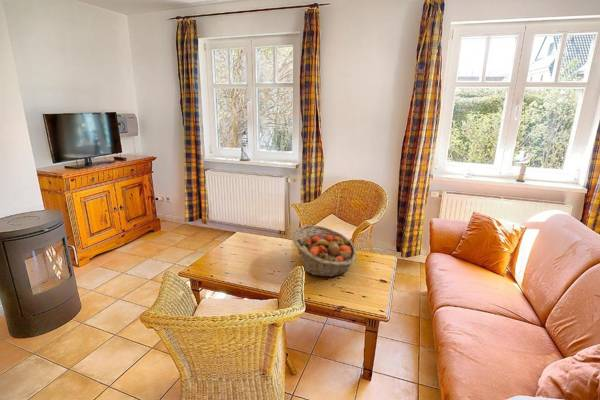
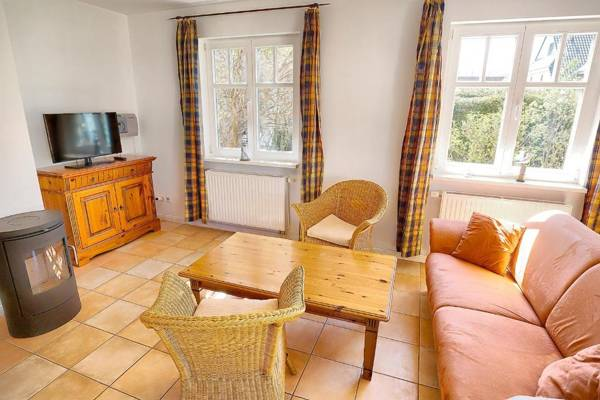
- fruit basket (324, 249)
